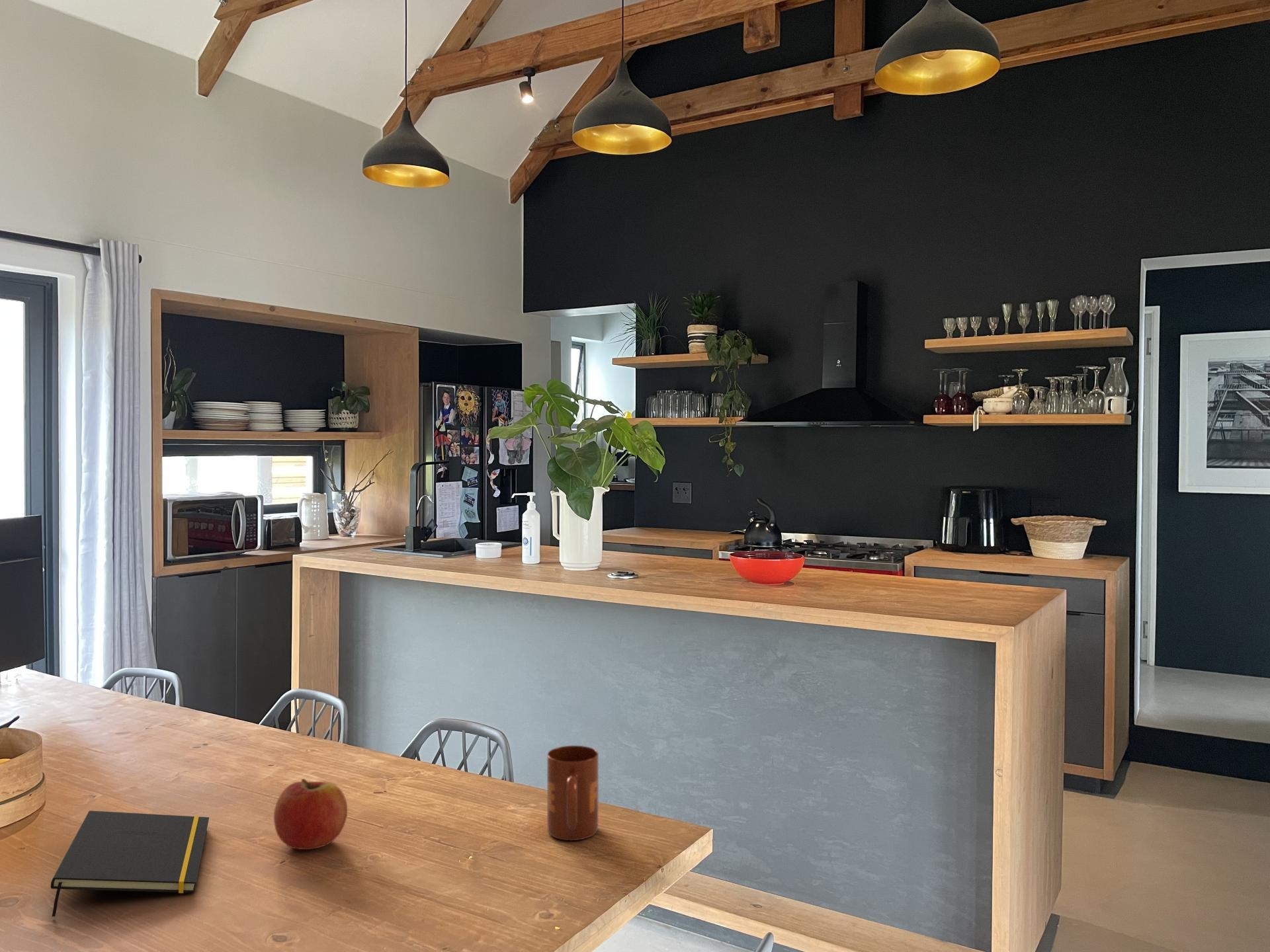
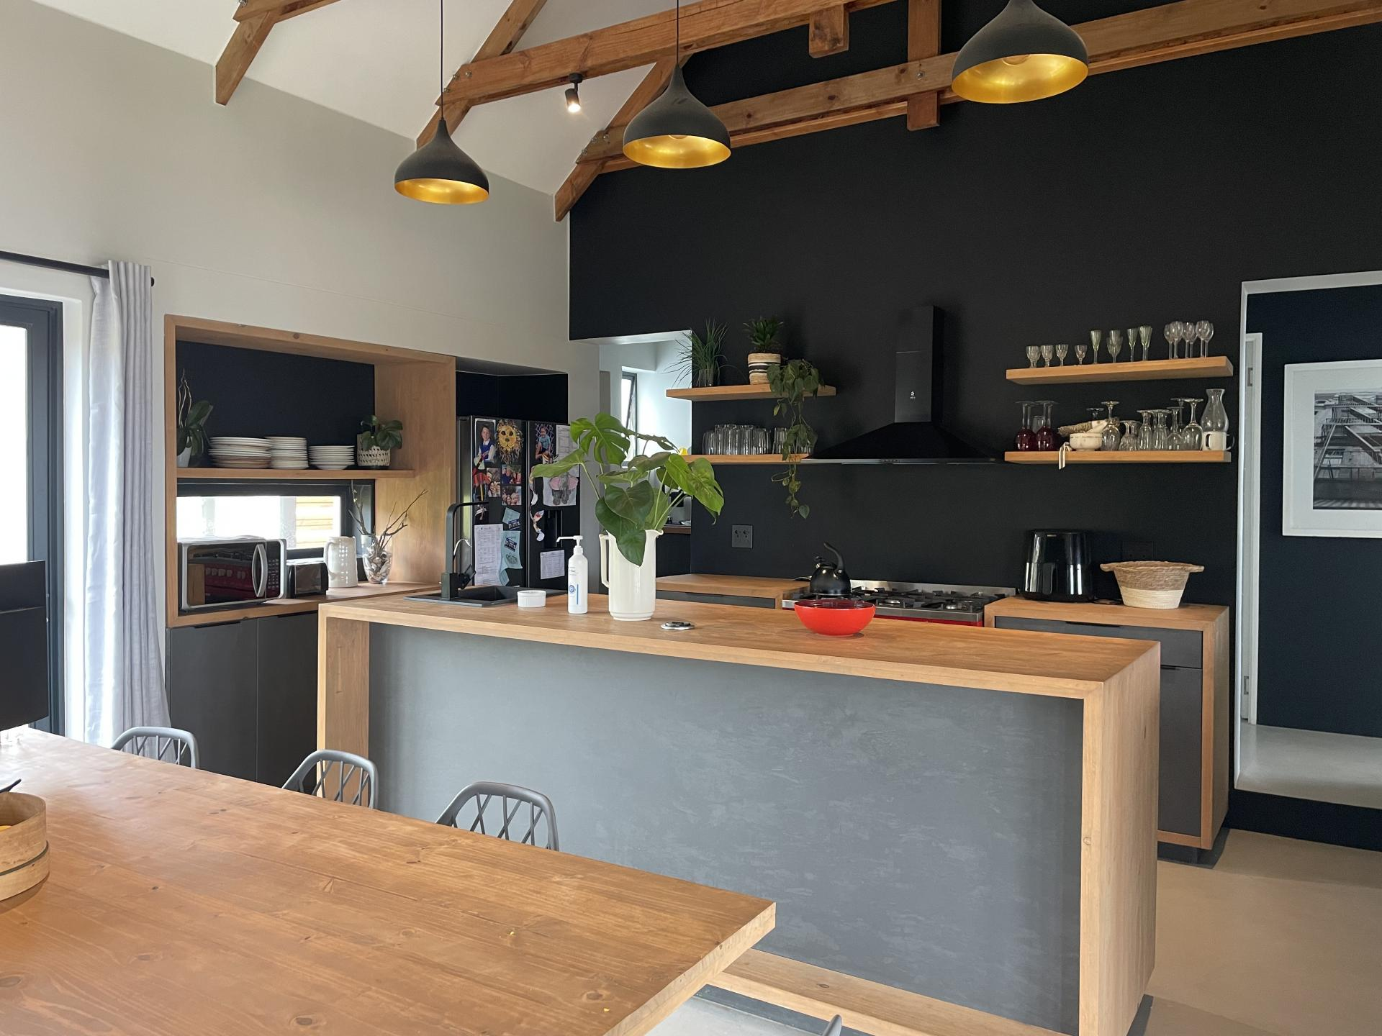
- notepad (138, 849)
- fruit (311, 810)
- mug (572, 797)
